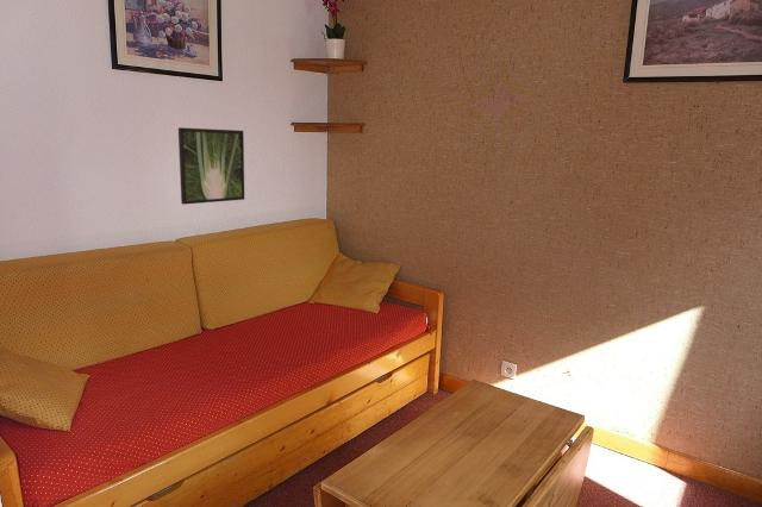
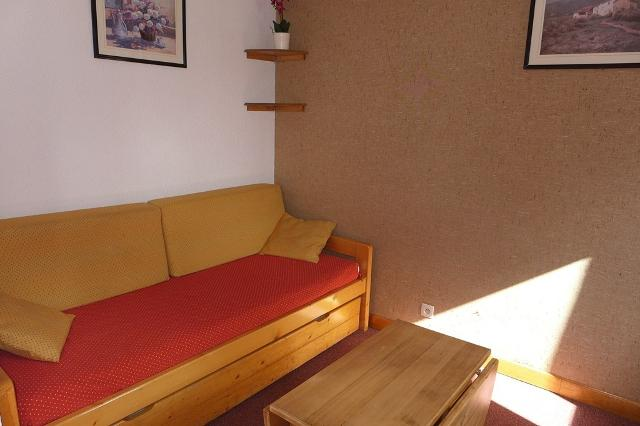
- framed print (213, 165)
